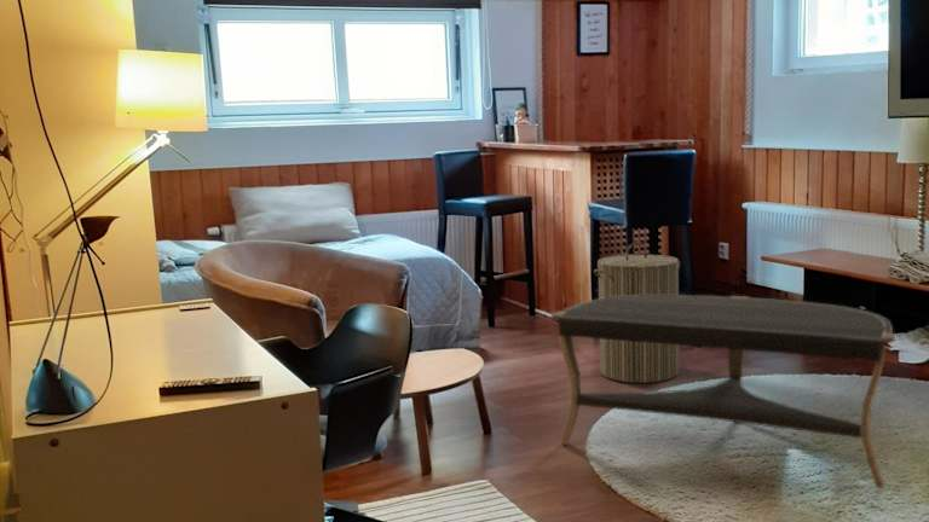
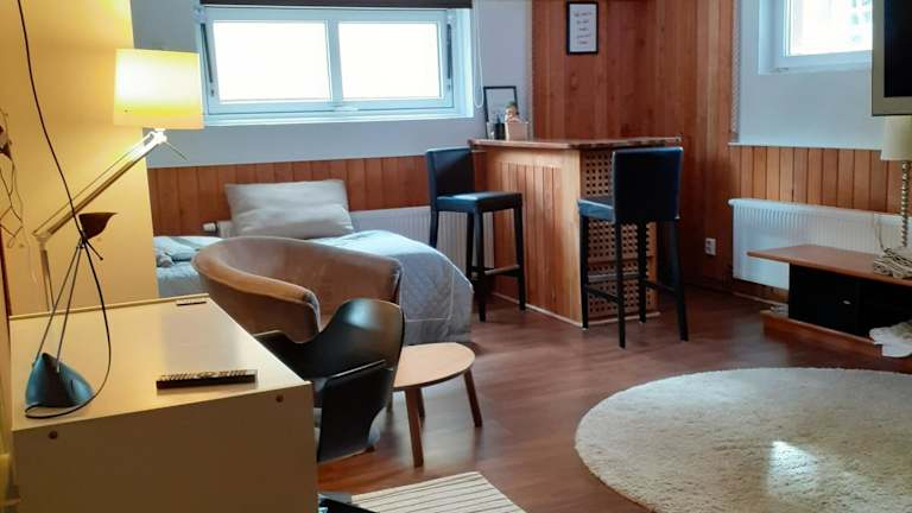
- coffee table (726, 379)
- laundry hamper (633, 295)
